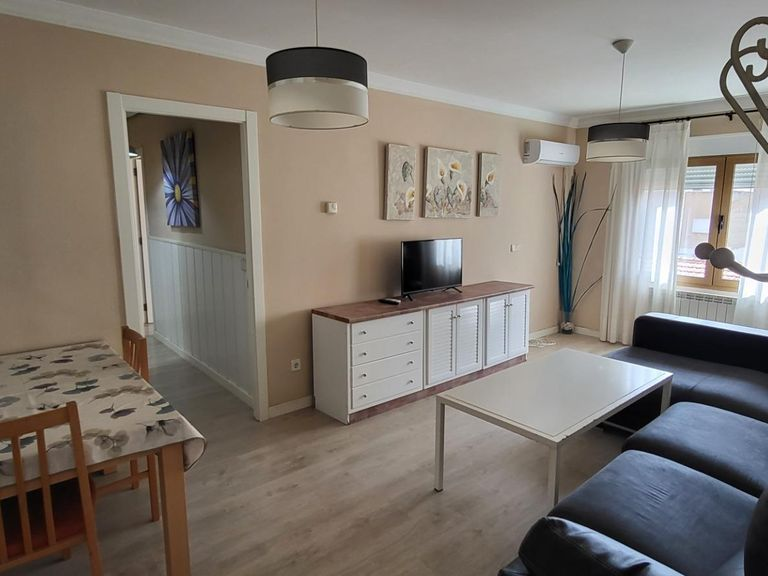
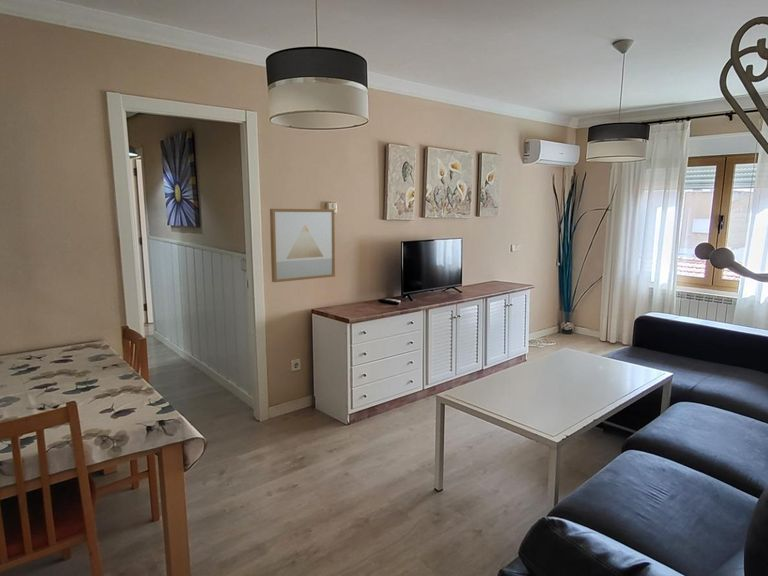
+ wall art (304, 244)
